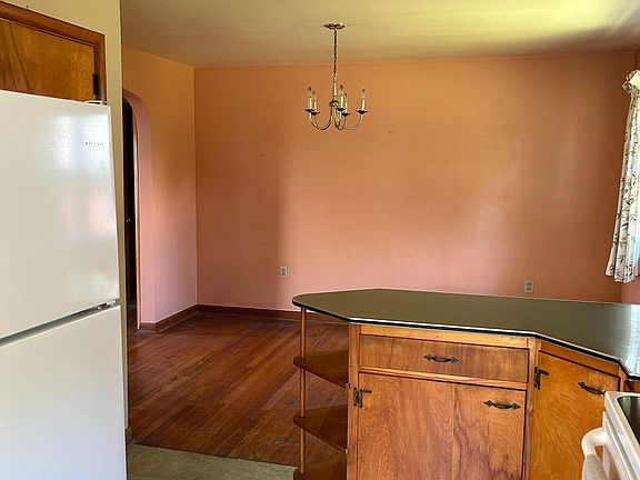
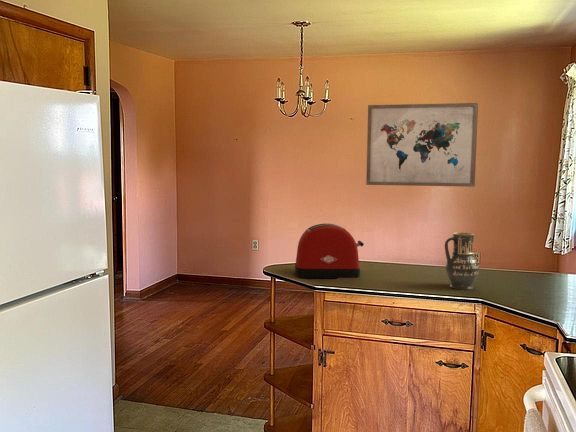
+ vase (462, 260)
+ wall art (420, 145)
+ toaster (328, 249)
